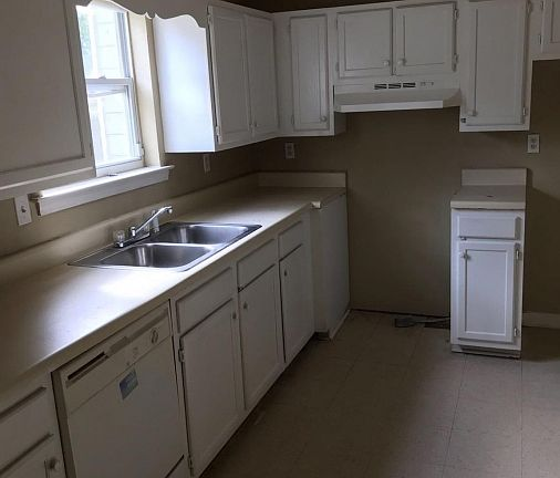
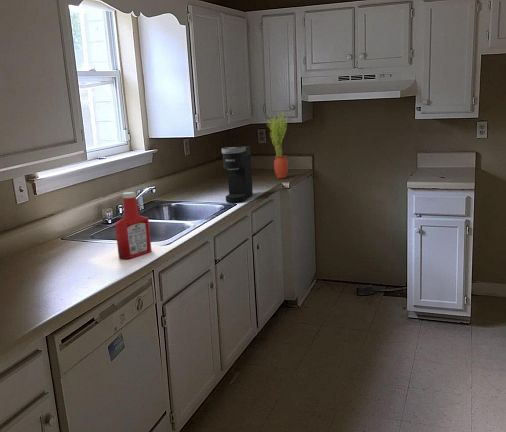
+ coffee maker (237, 172)
+ soap bottle (132, 223)
+ potted plant (278, 145)
